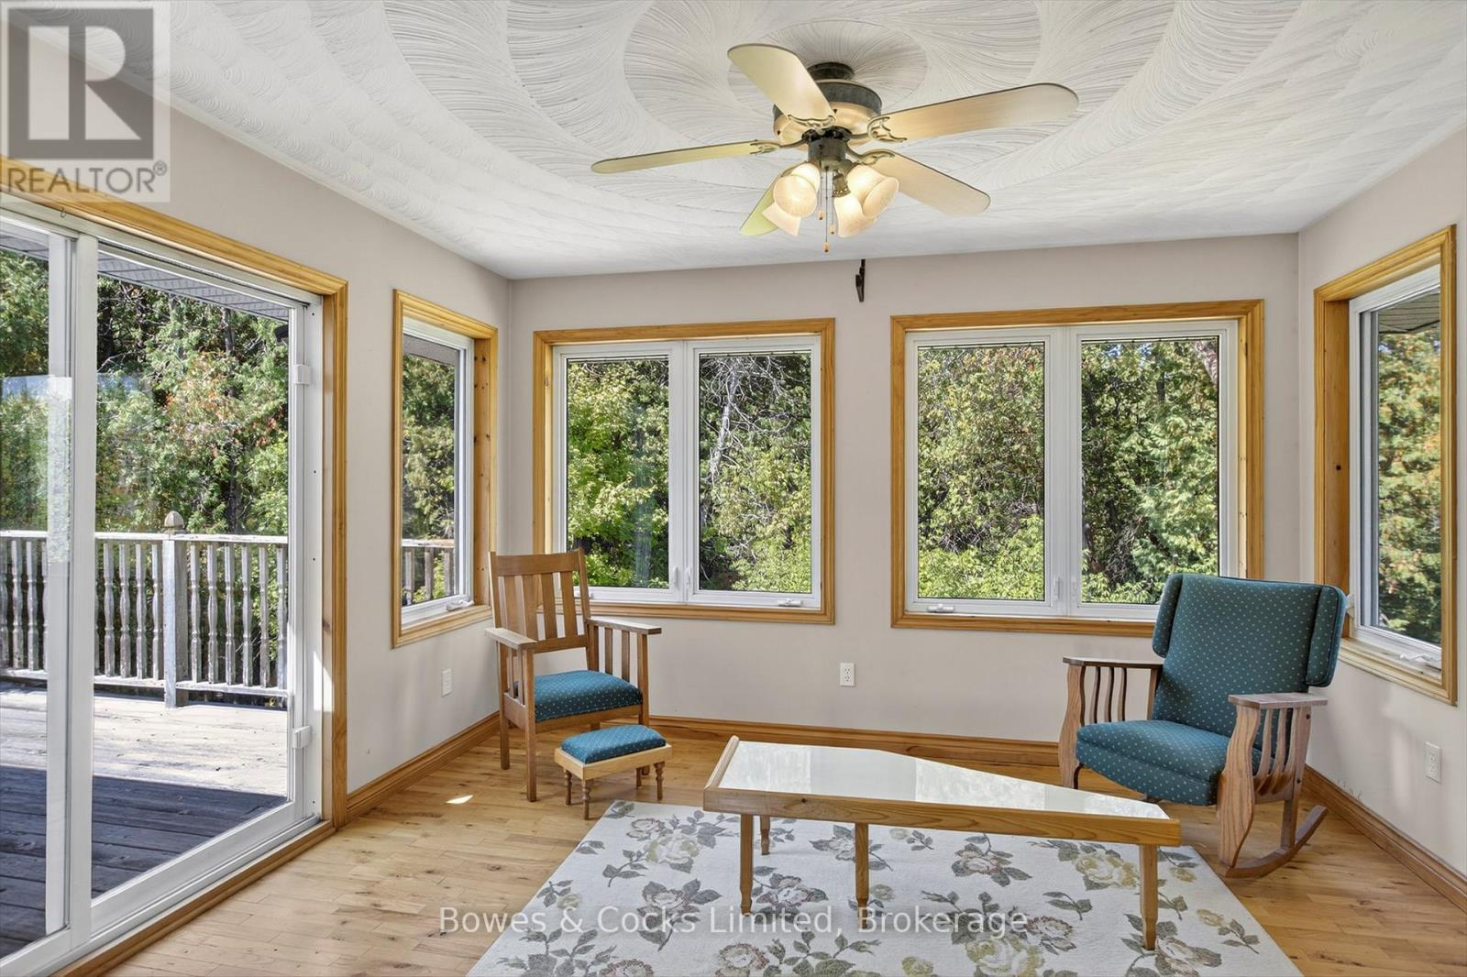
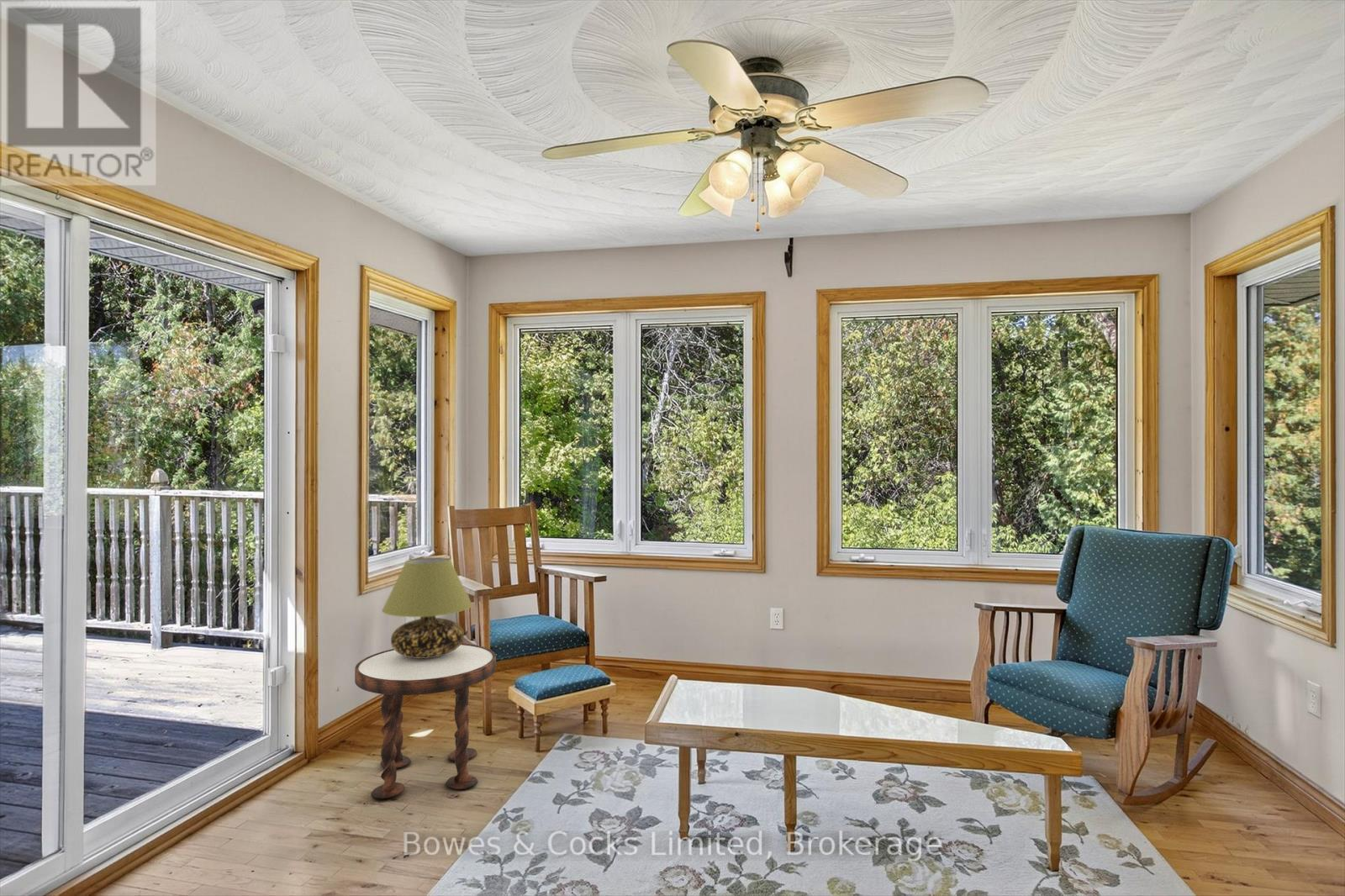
+ side table (427, 693)
+ table lamp (428, 606)
